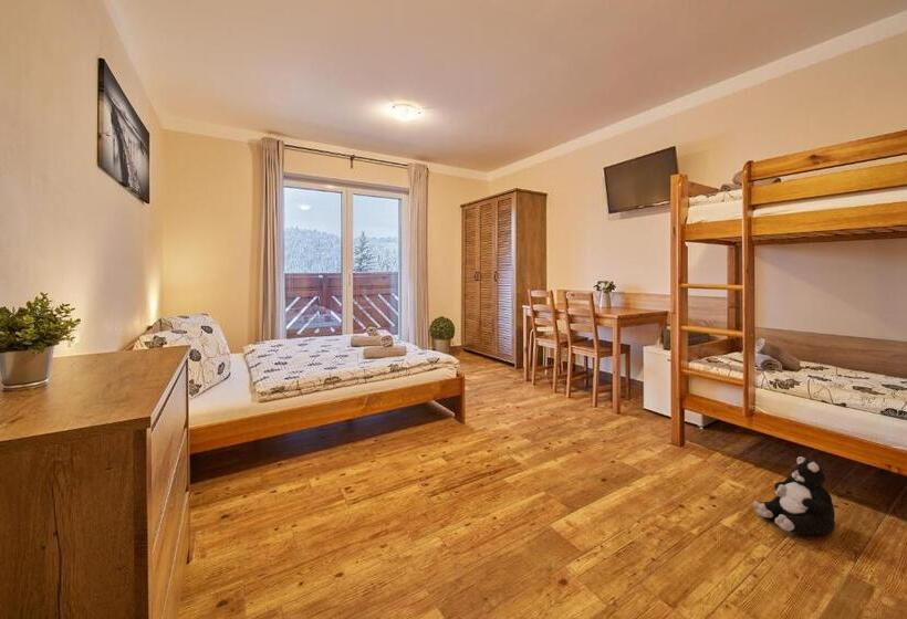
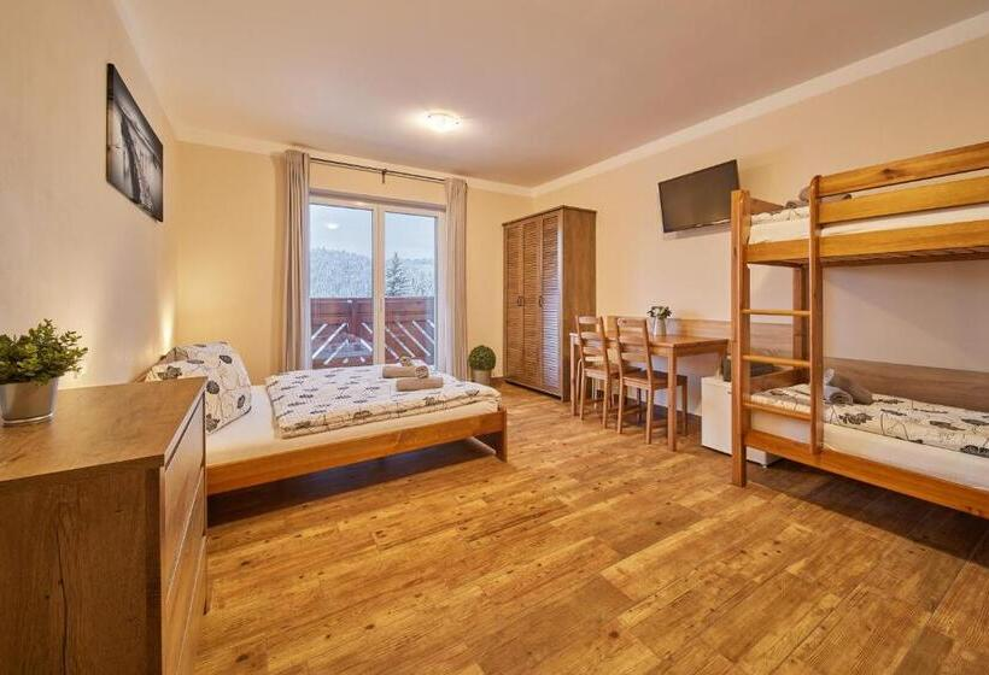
- plush toy (796, 492)
